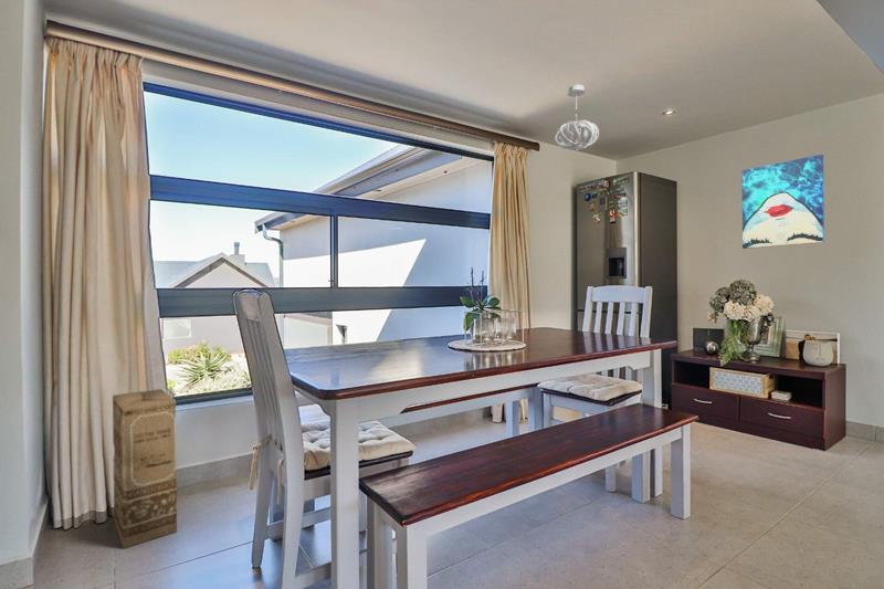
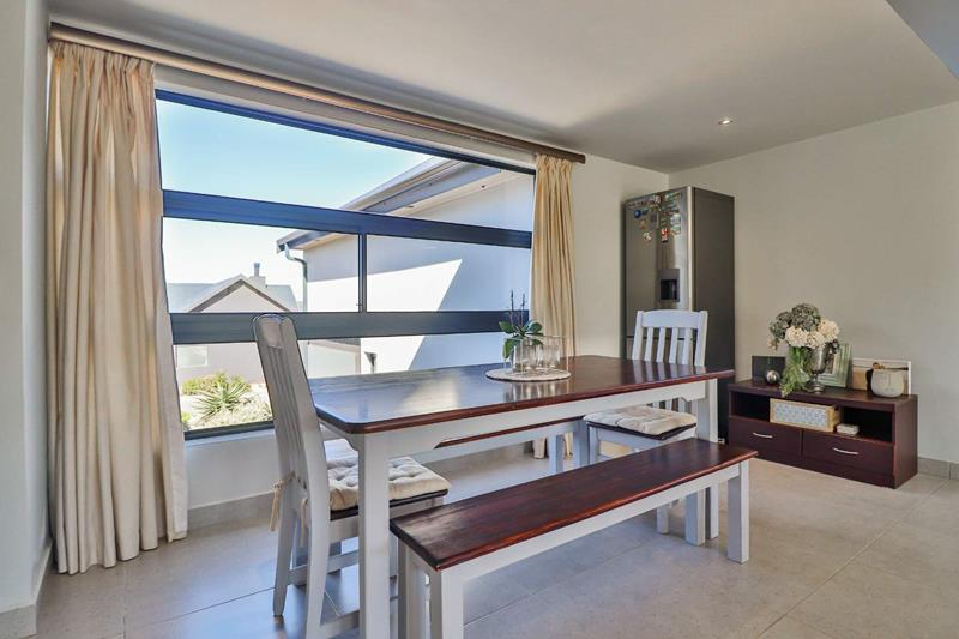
- cardboard box (144, 460)
- pendant light (576, 119)
- wall art (780, 203)
